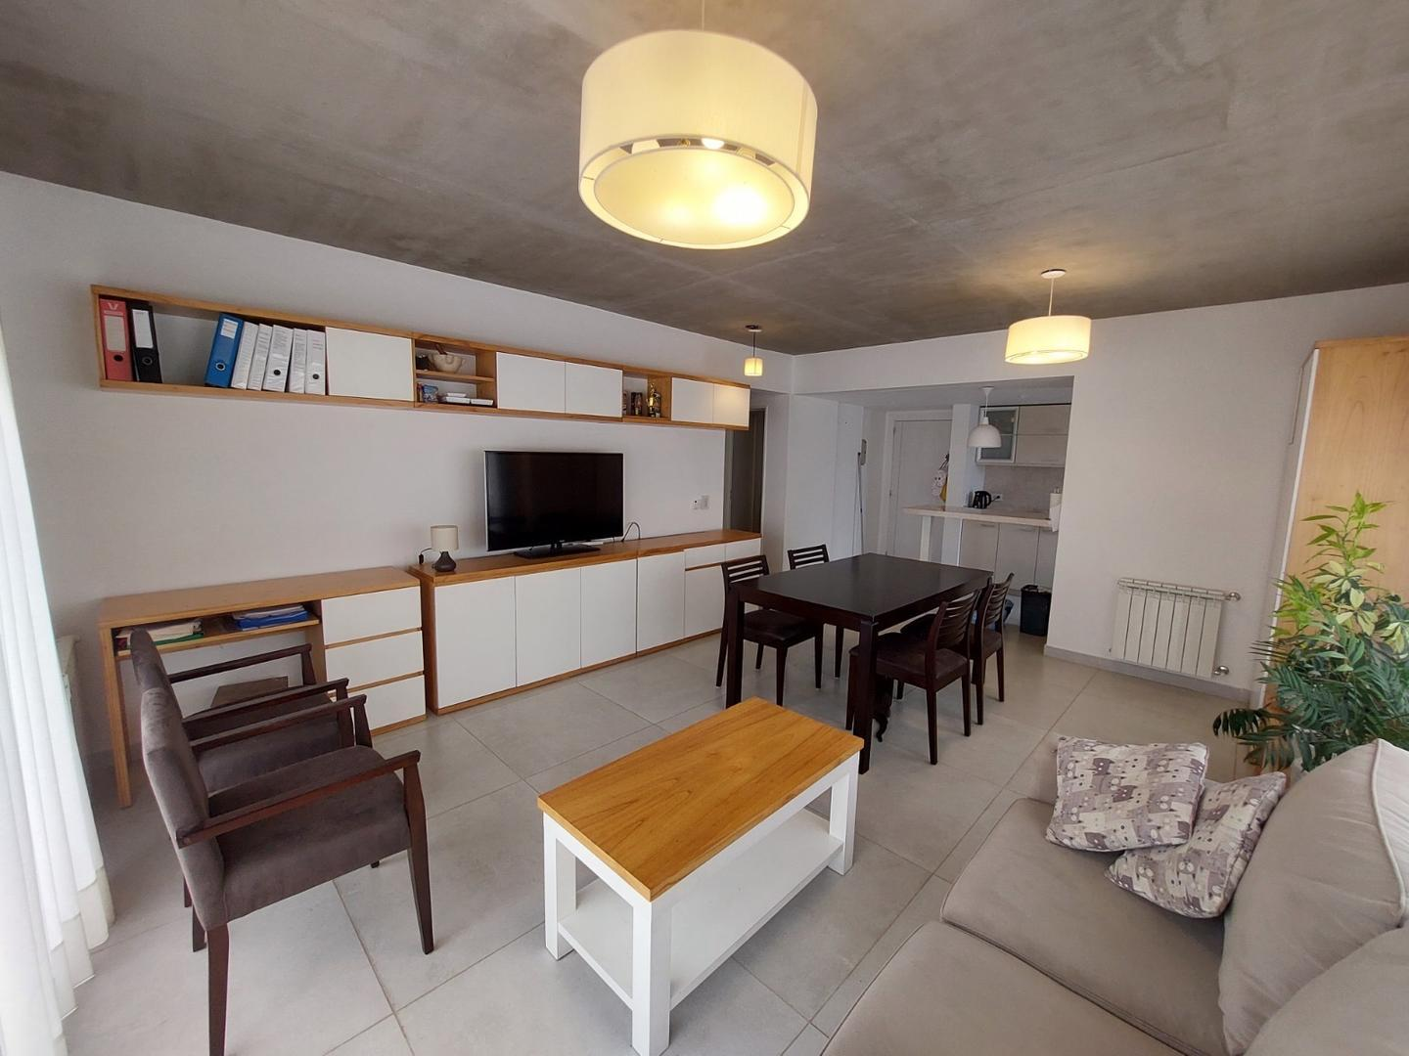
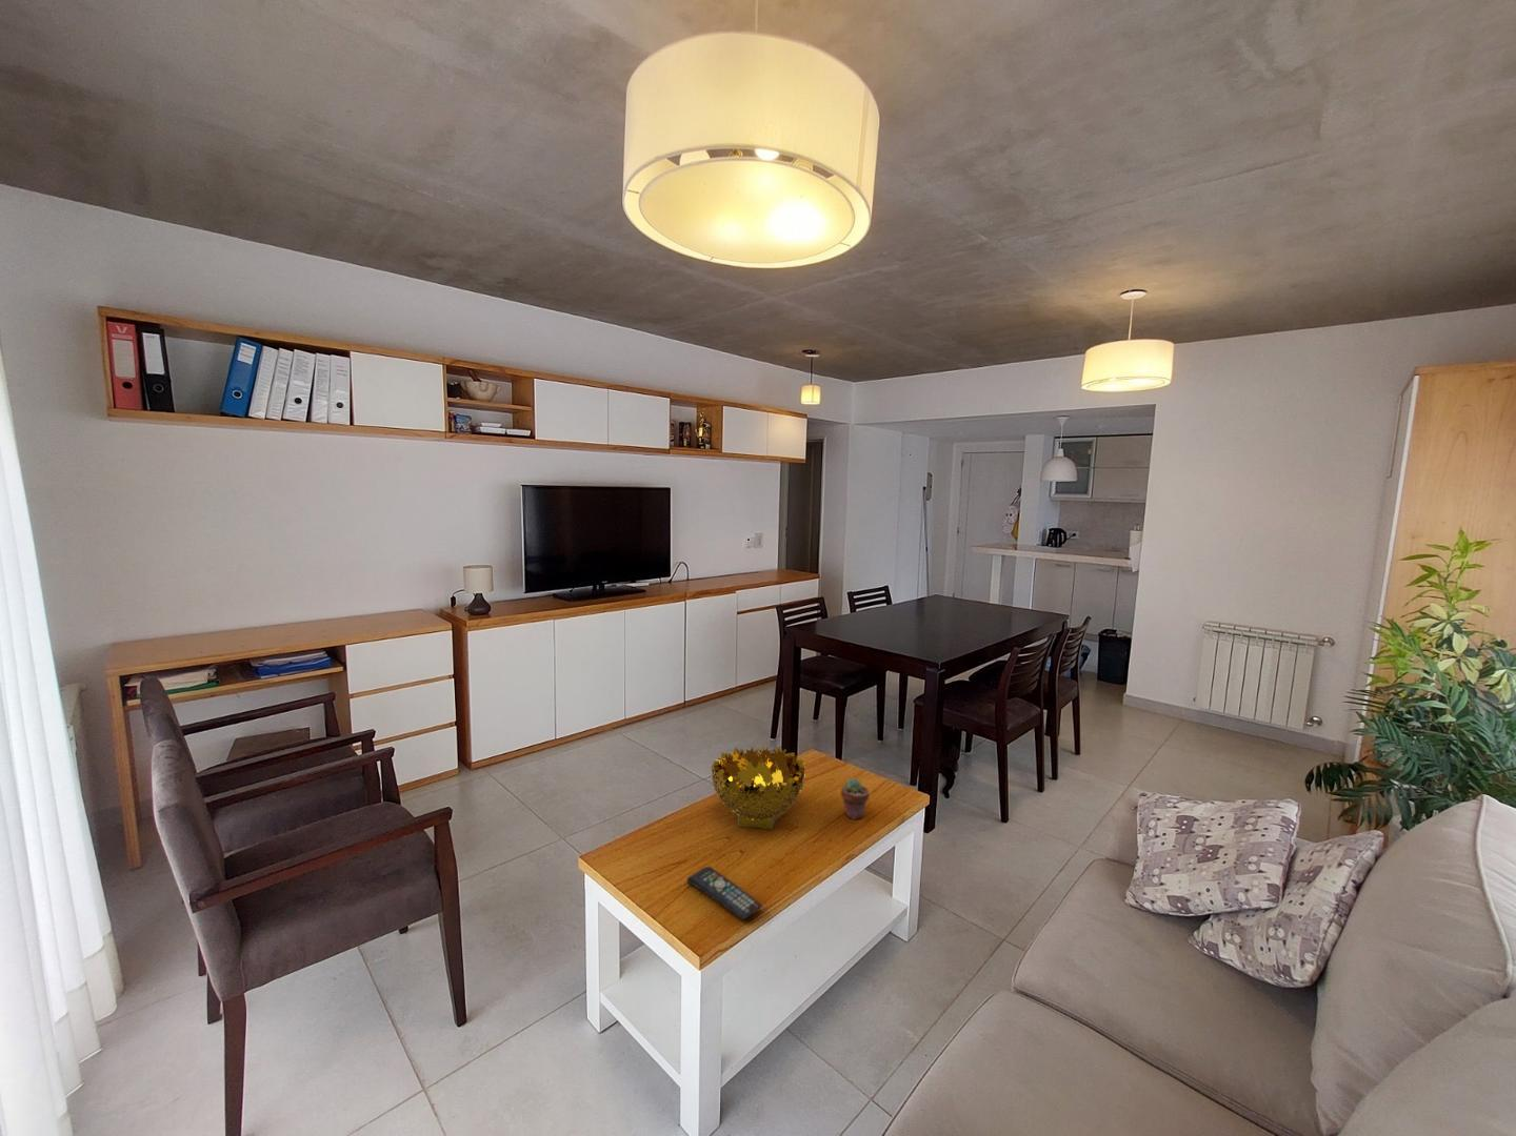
+ potted succulent (855, 796)
+ remote control (722, 891)
+ decorative bowl (758, 786)
